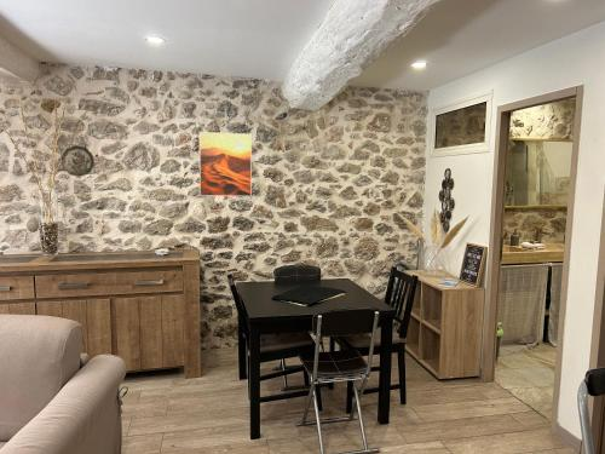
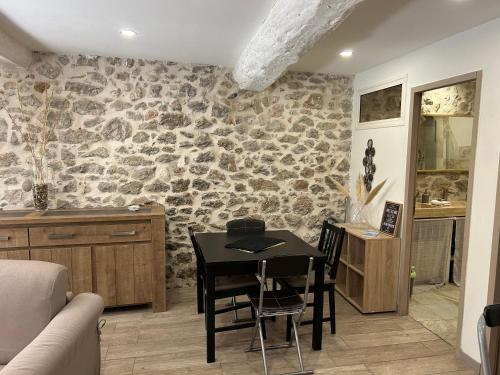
- decorative plate (77, 161)
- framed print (225, 165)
